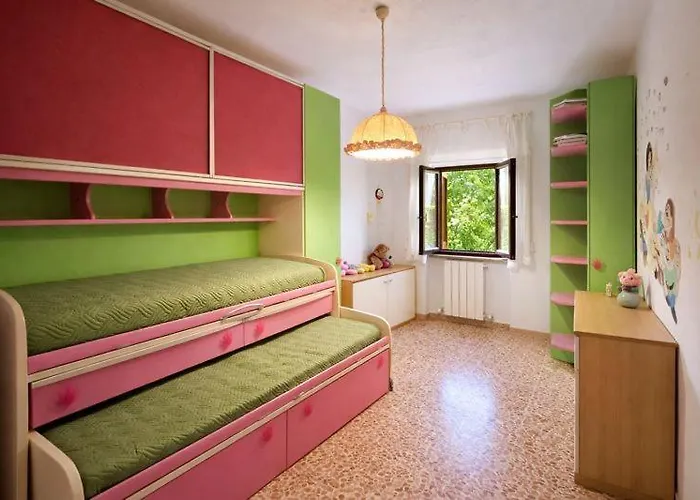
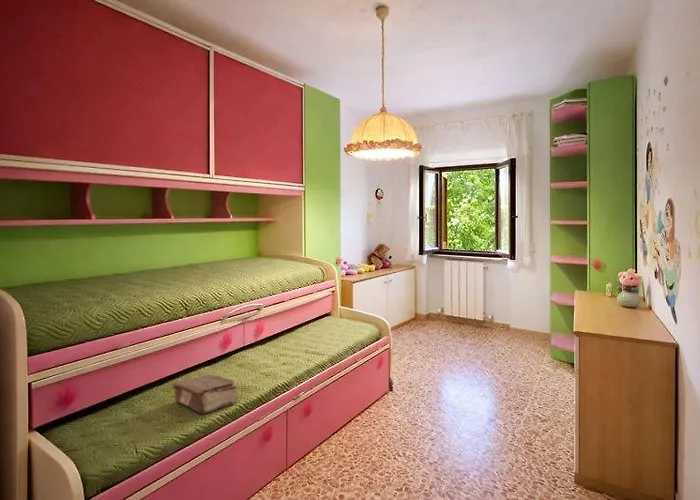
+ book (206, 391)
